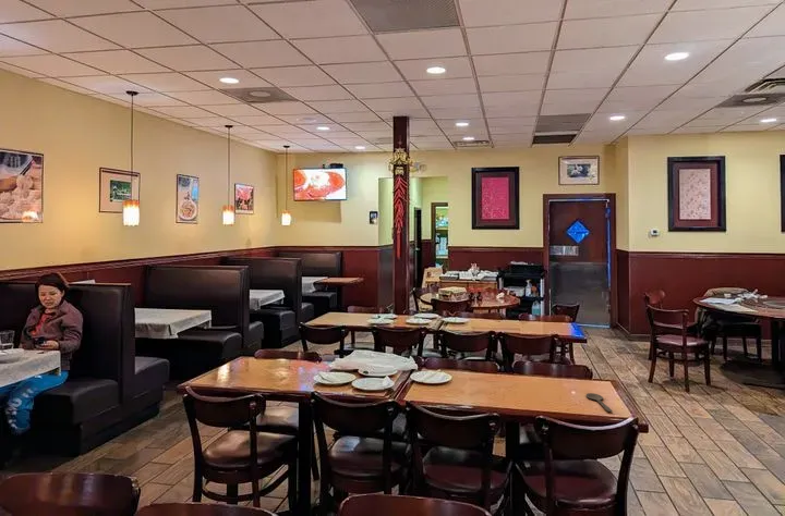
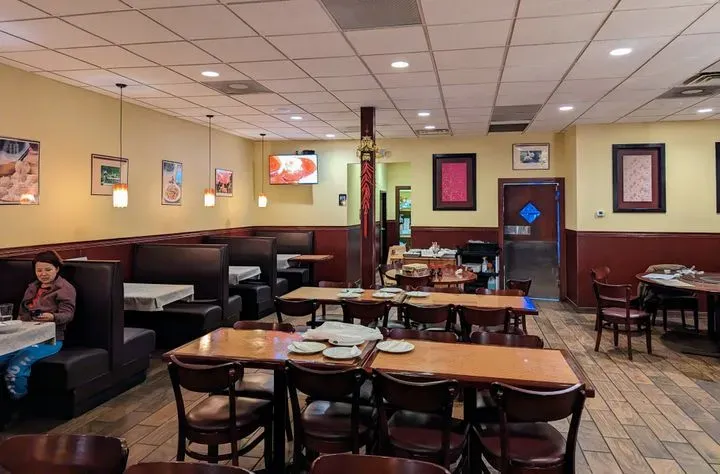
- wooden spoon (600, 402)
